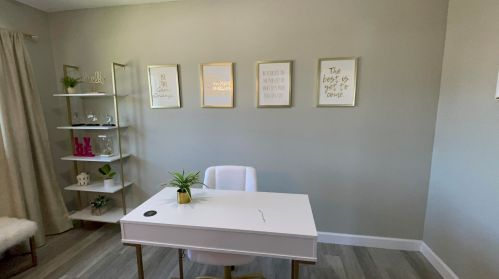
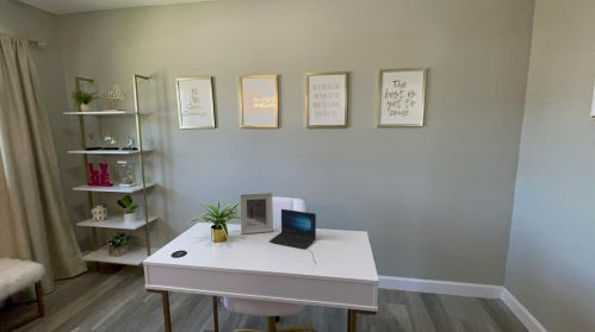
+ picture frame (256, 212)
+ laptop (292, 227)
